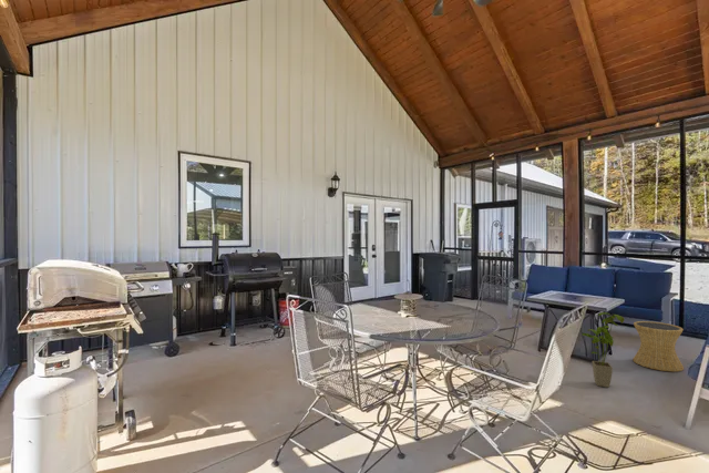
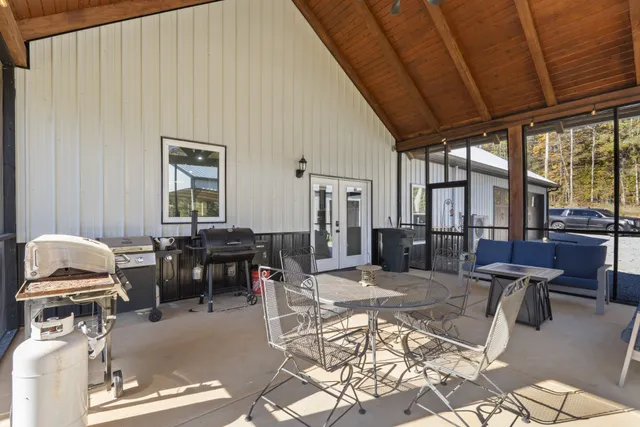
- side table (657, 345)
- house plant (603, 348)
